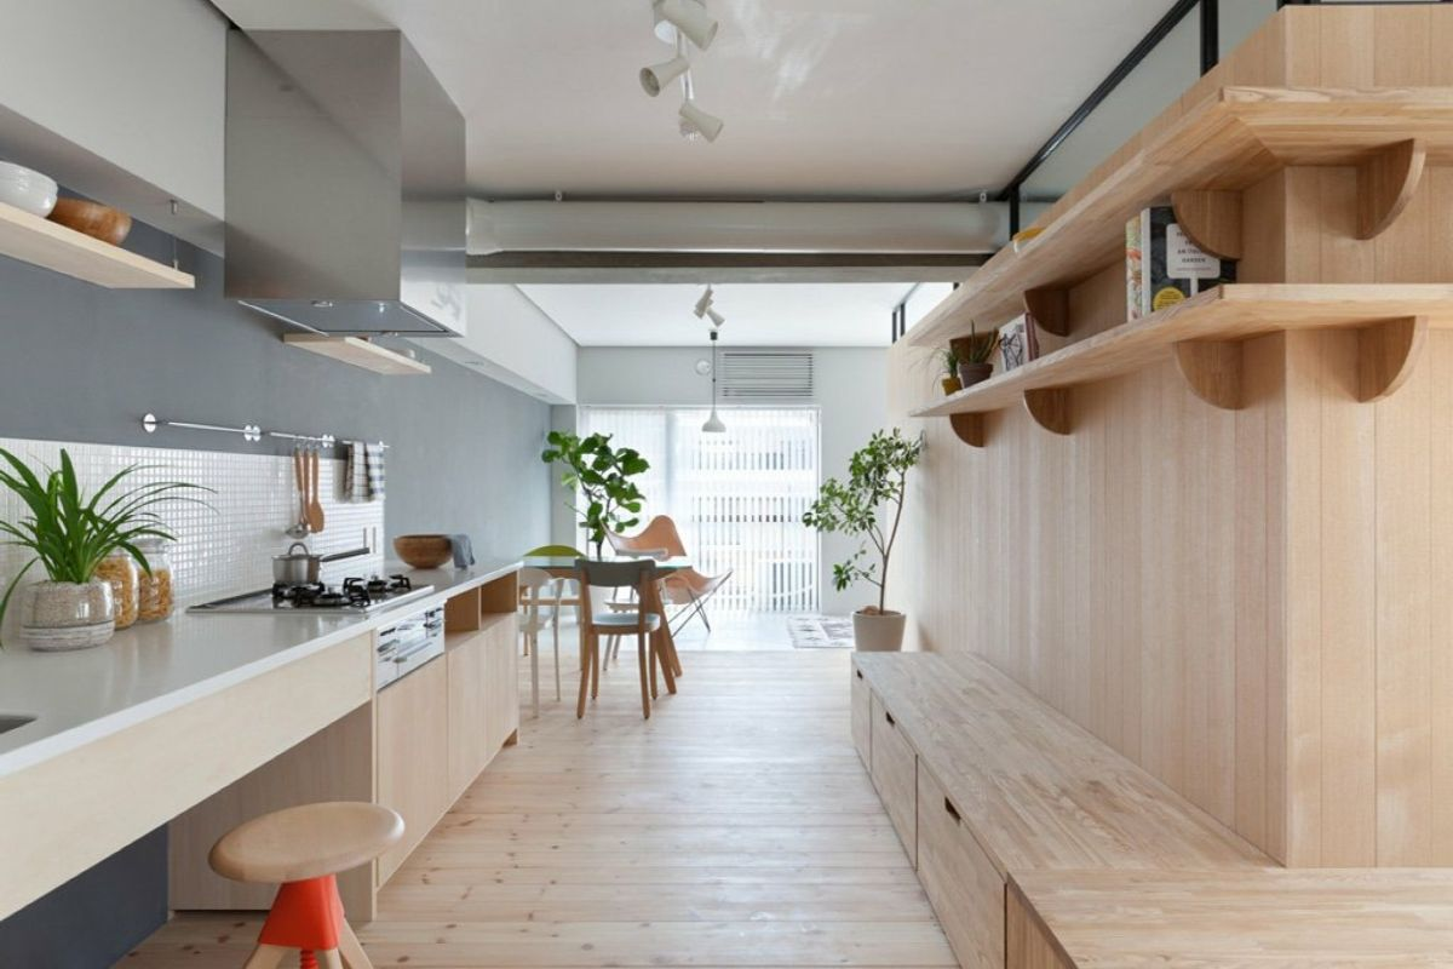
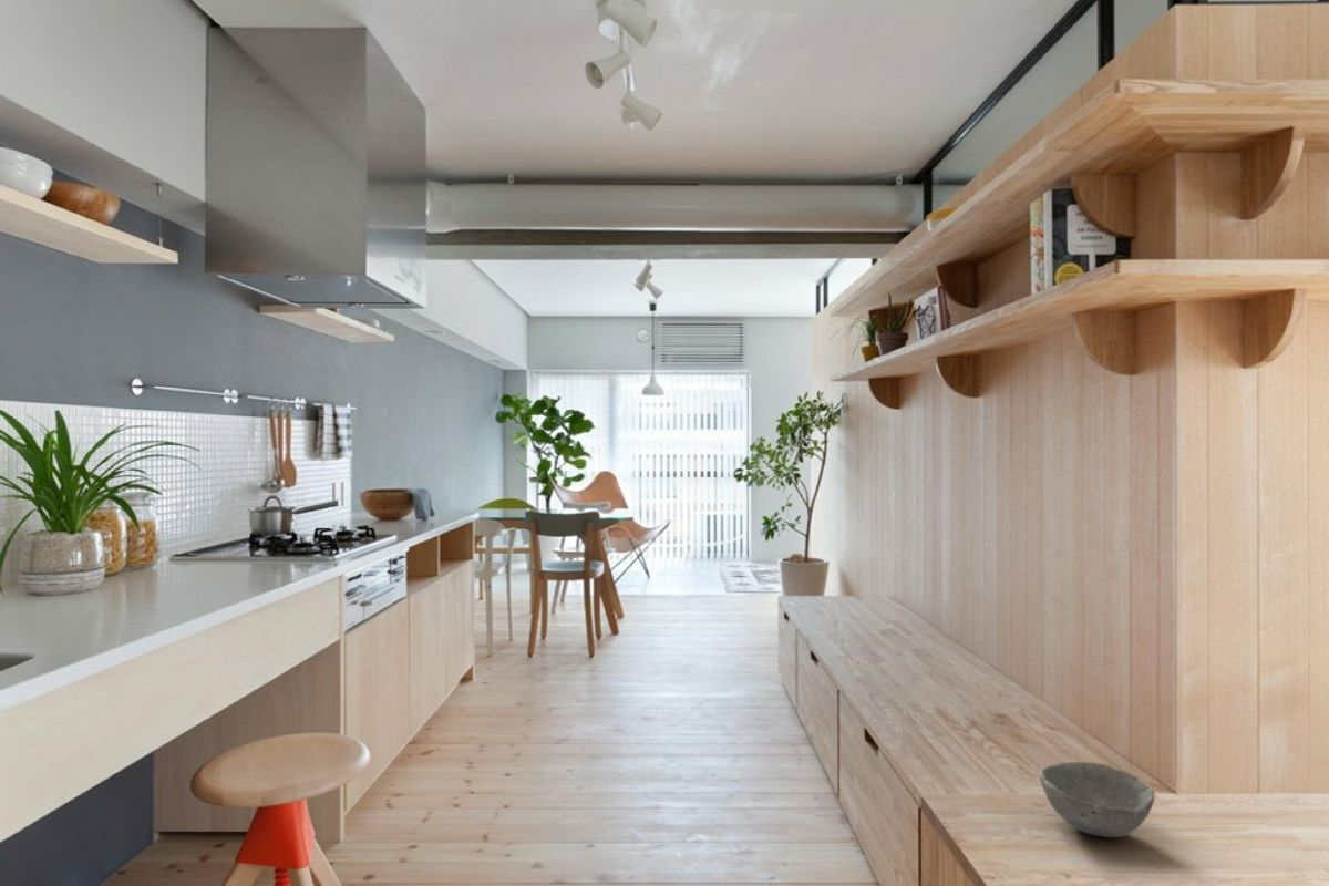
+ bowl (1095, 804)
